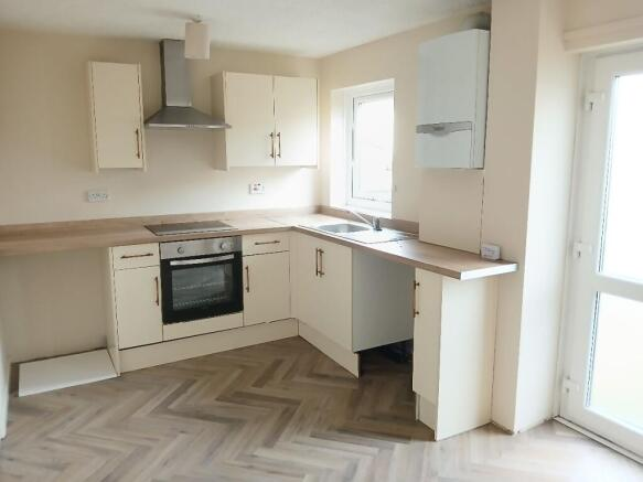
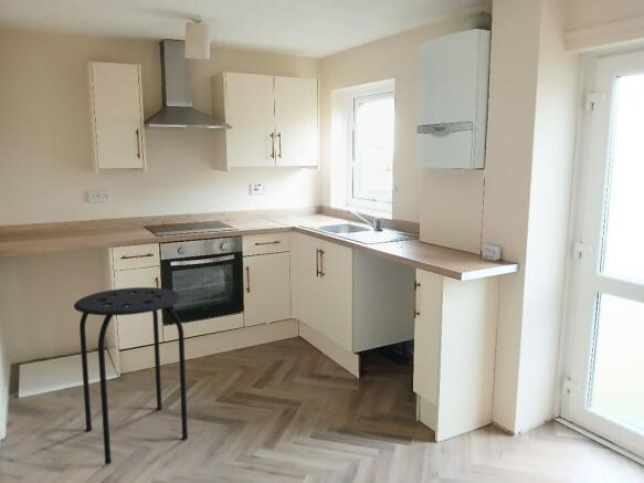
+ stool (155, 363)
